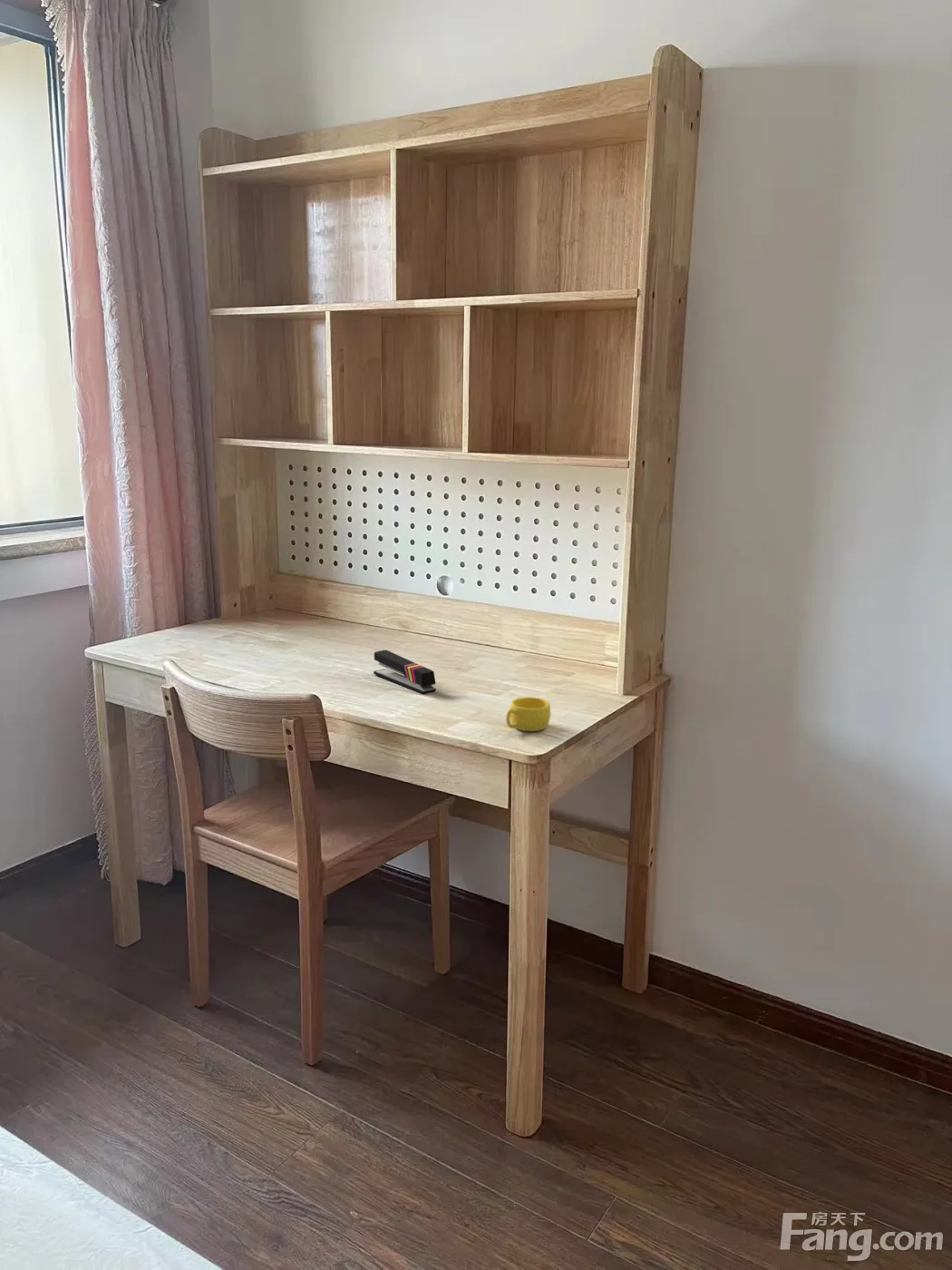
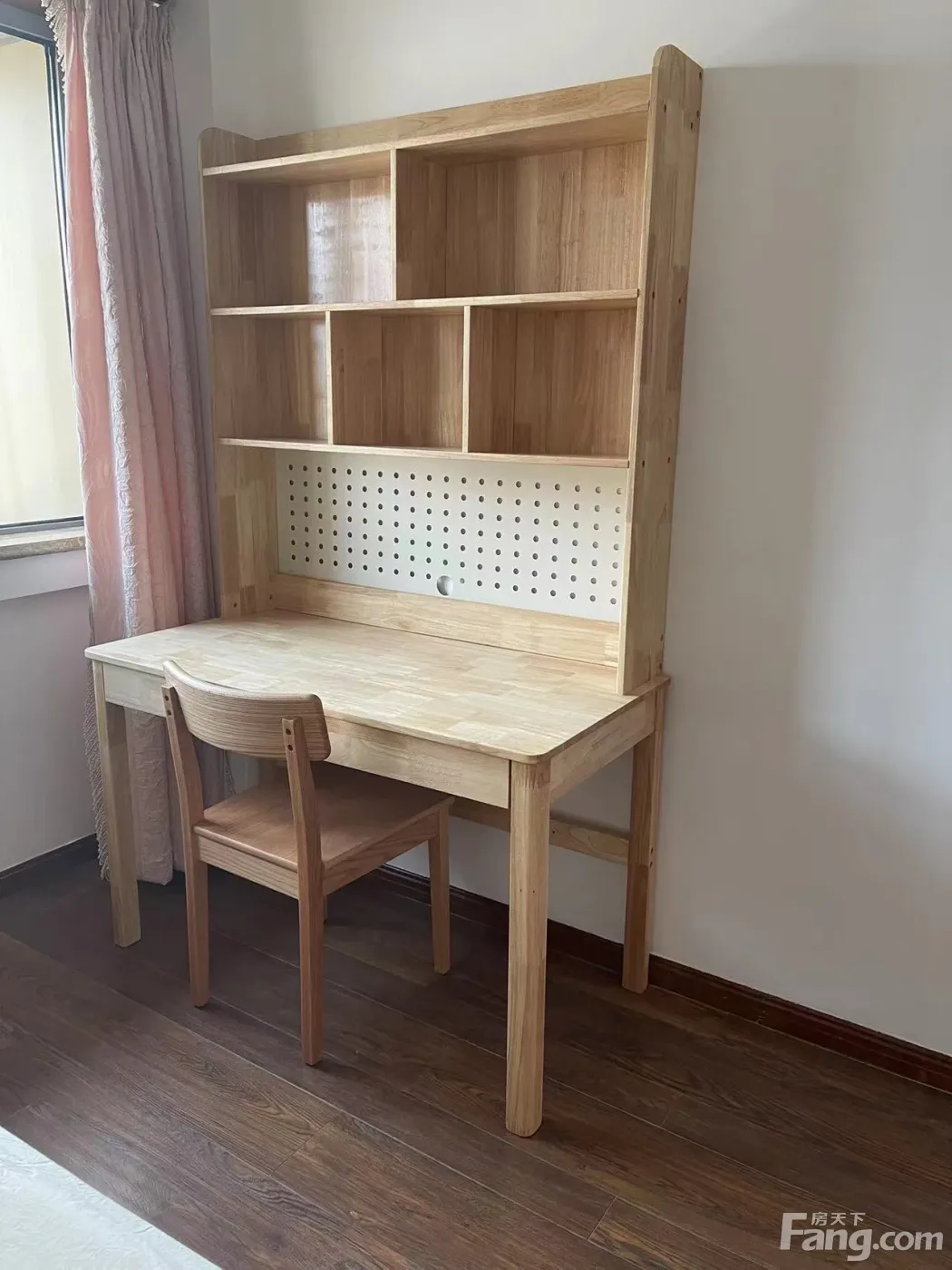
- cup (525, 716)
- stapler (403, 670)
